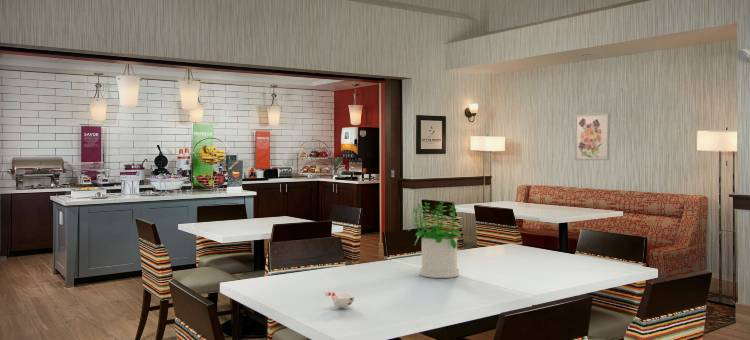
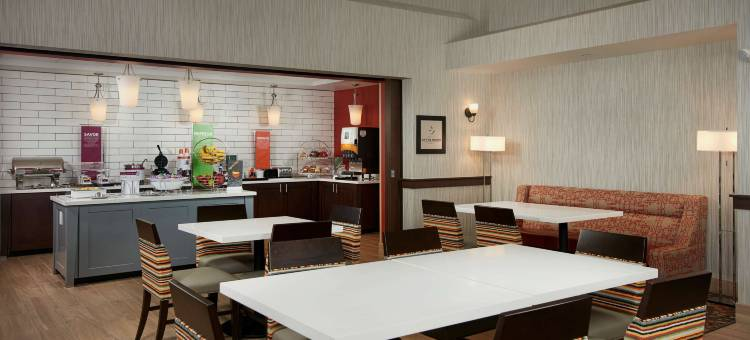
- wall art (592, 137)
- cup (340, 299)
- potted plant (436, 238)
